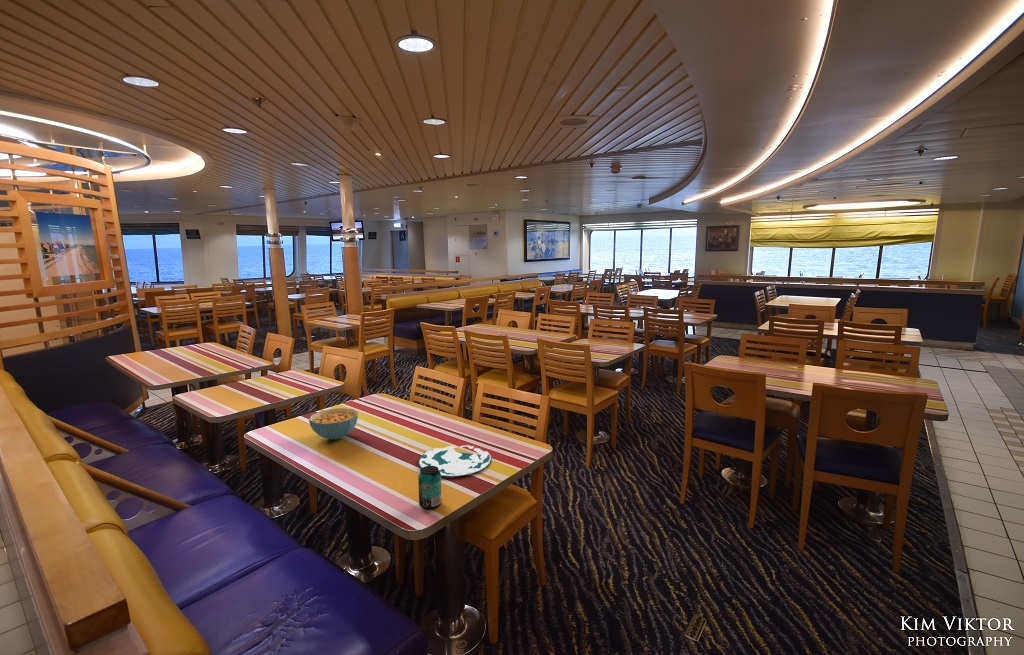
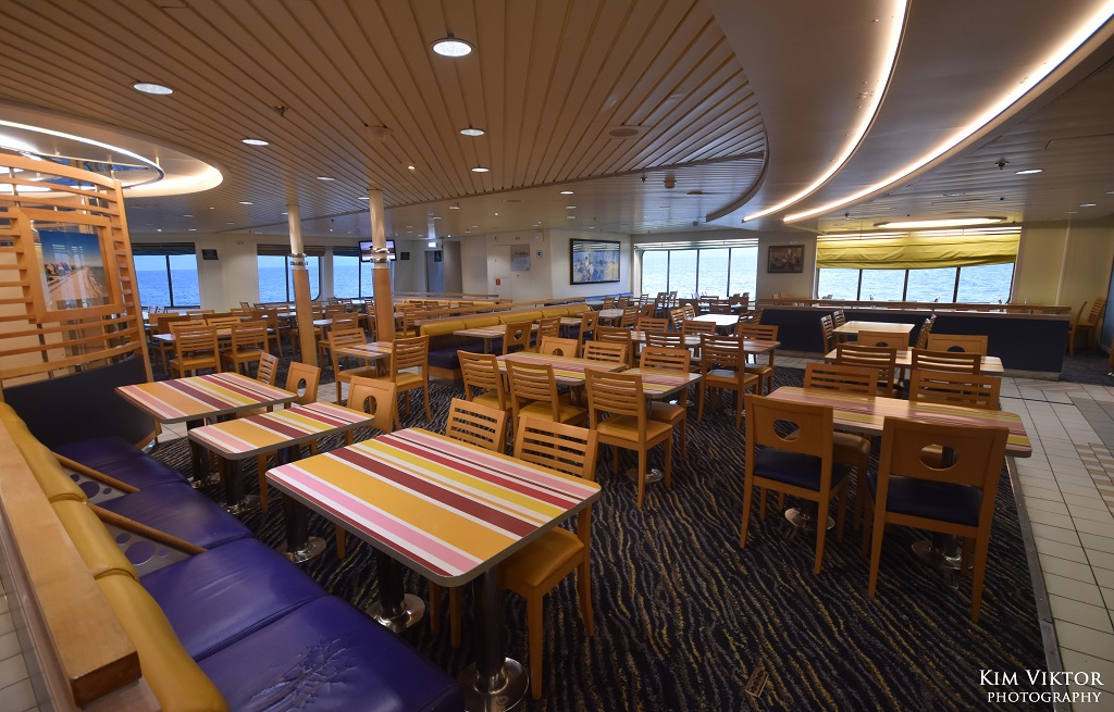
- cereal bowl (334, 426)
- plate (455, 456)
- beverage can (429, 487)
